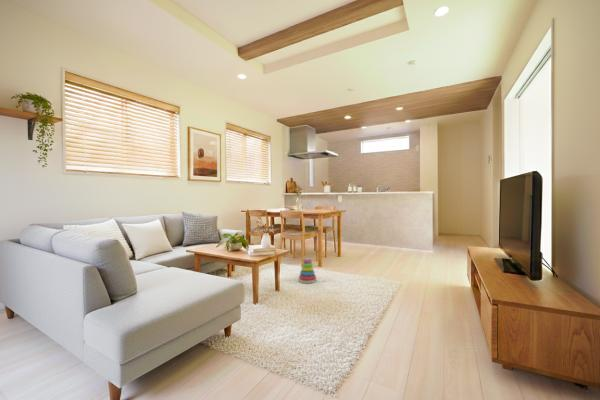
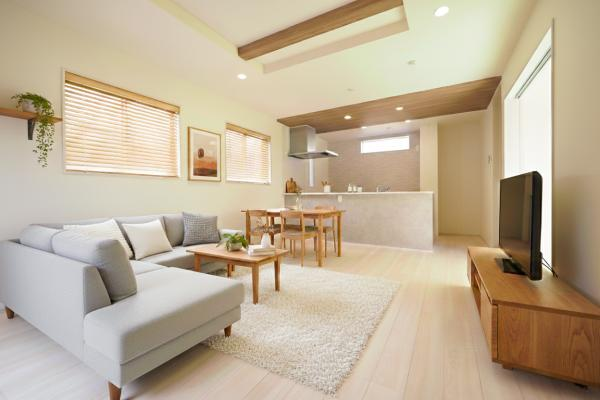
- stacking toy (307, 269)
